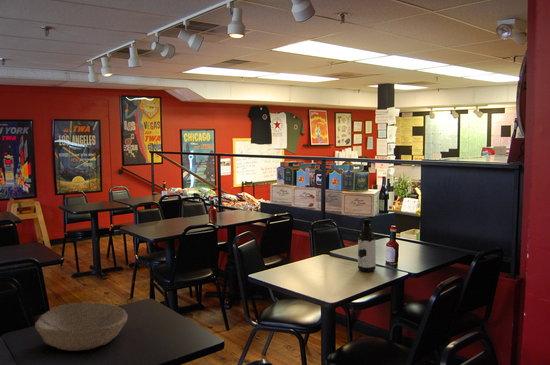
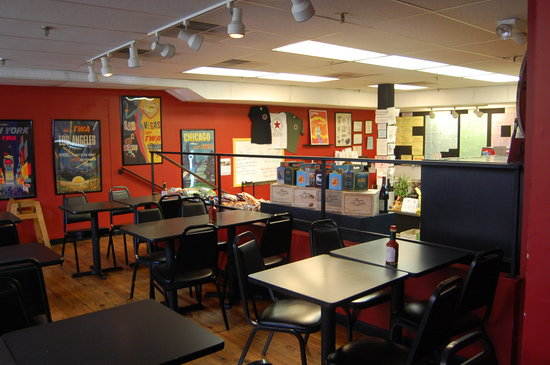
- water bottle (366, 244)
- bowl (83, 326)
